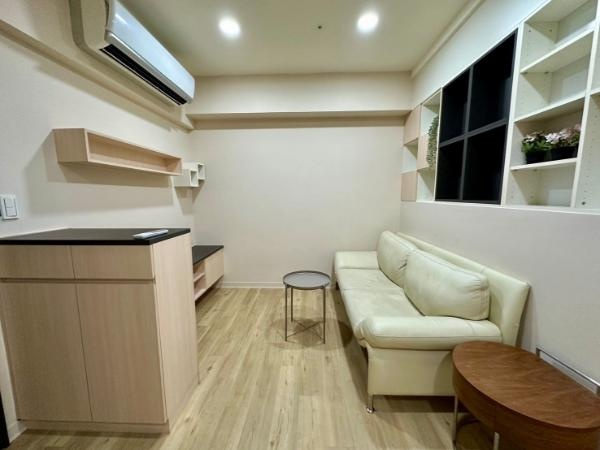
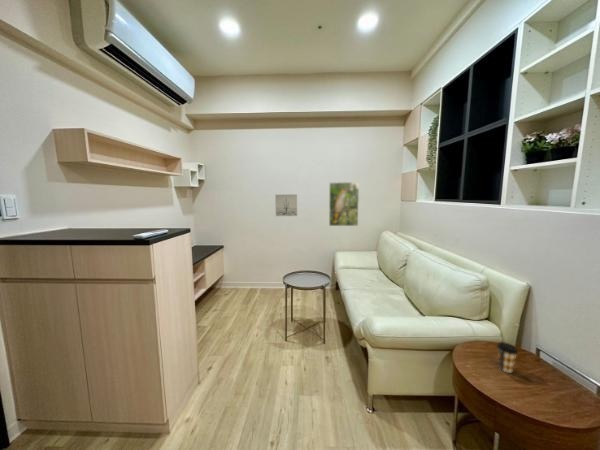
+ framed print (343, 204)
+ wall art (286, 205)
+ coffee cup (506, 357)
